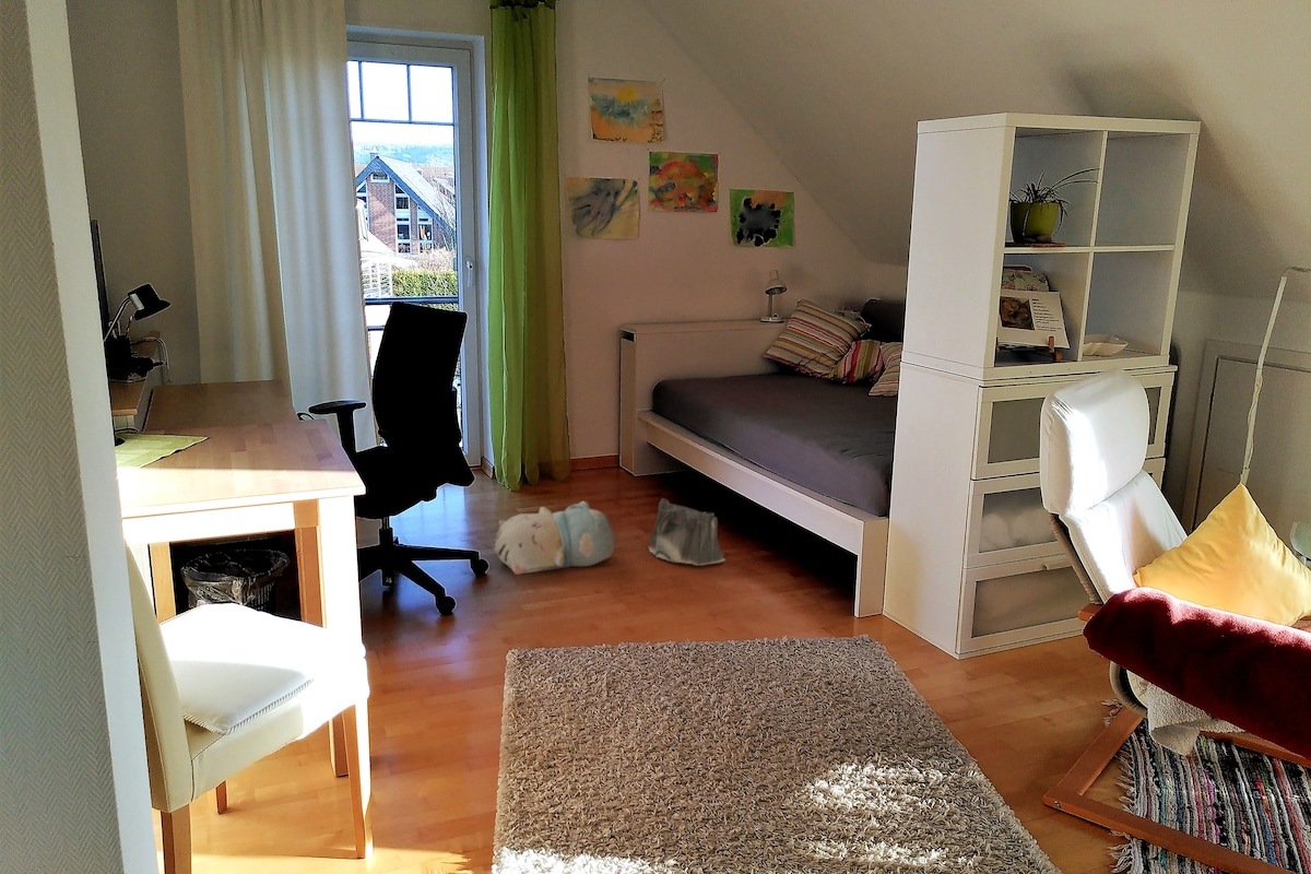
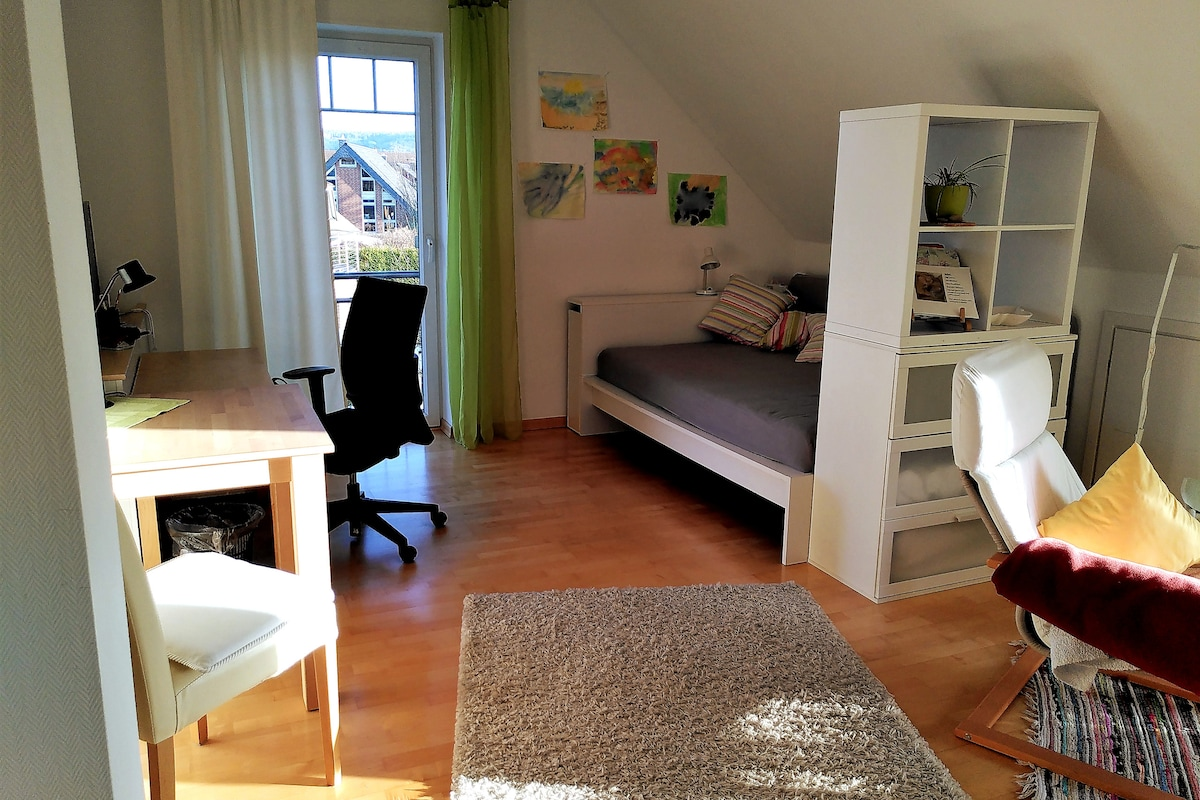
- plush toy (554, 536)
- saddlebag (683, 530)
